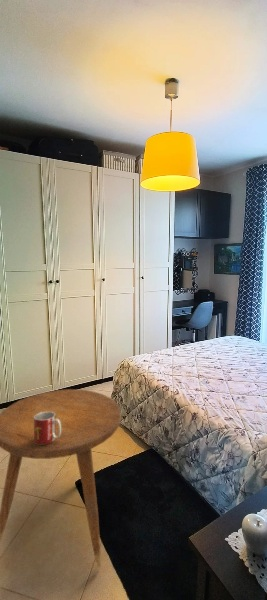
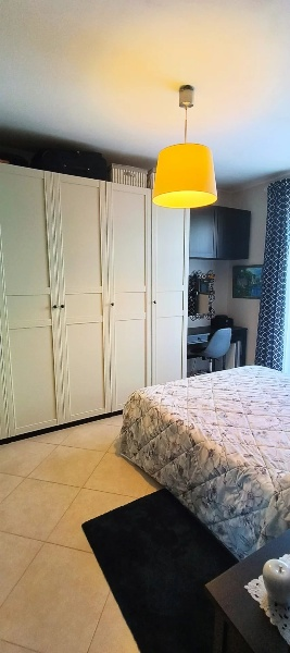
- side table (58, 457)
- mug (48, 428)
